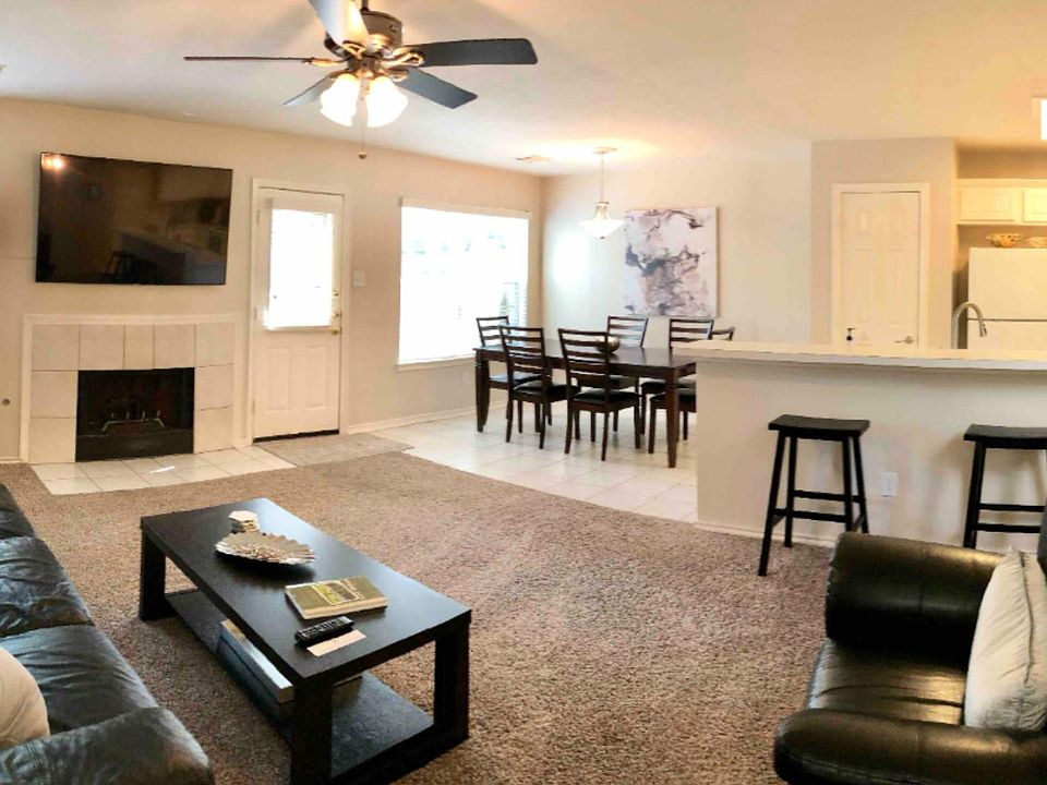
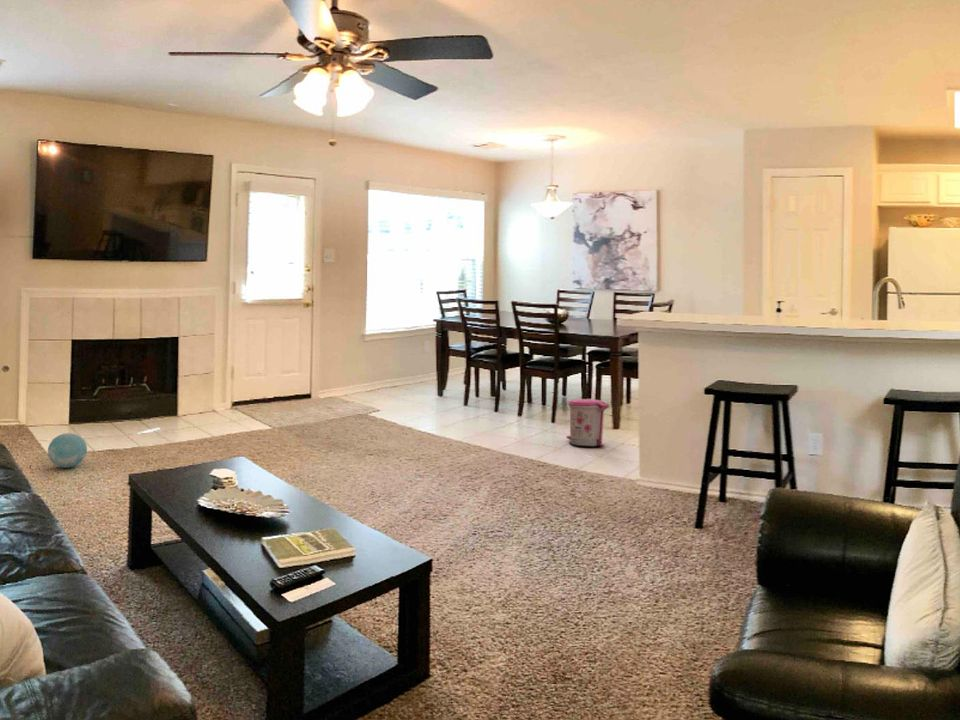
+ trash can (587, 421)
+ decorative ball (67, 450)
